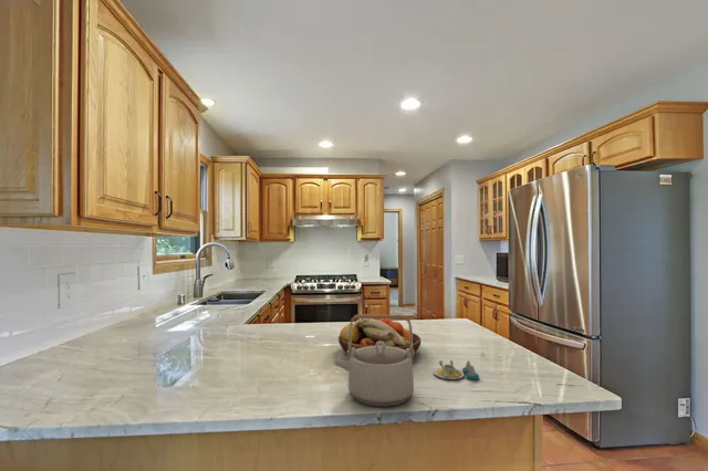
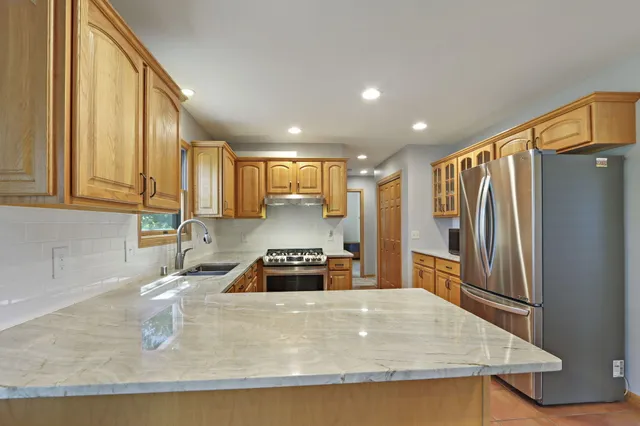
- salt and pepper shaker set (455, 368)
- fruit bowl (379, 333)
- teapot (374, 354)
